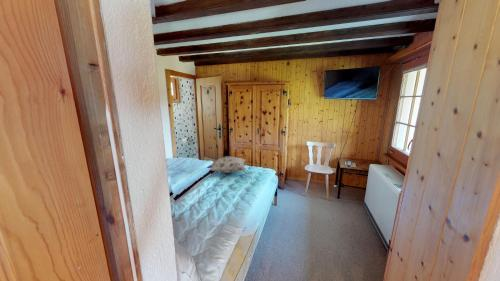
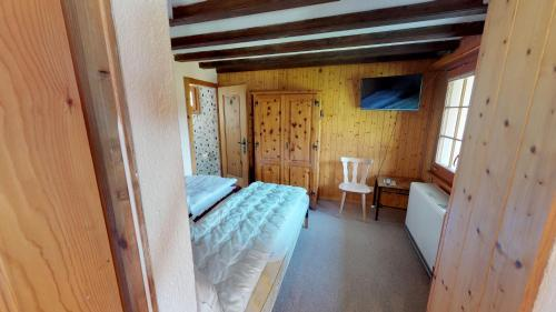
- decorative pillow (229, 164)
